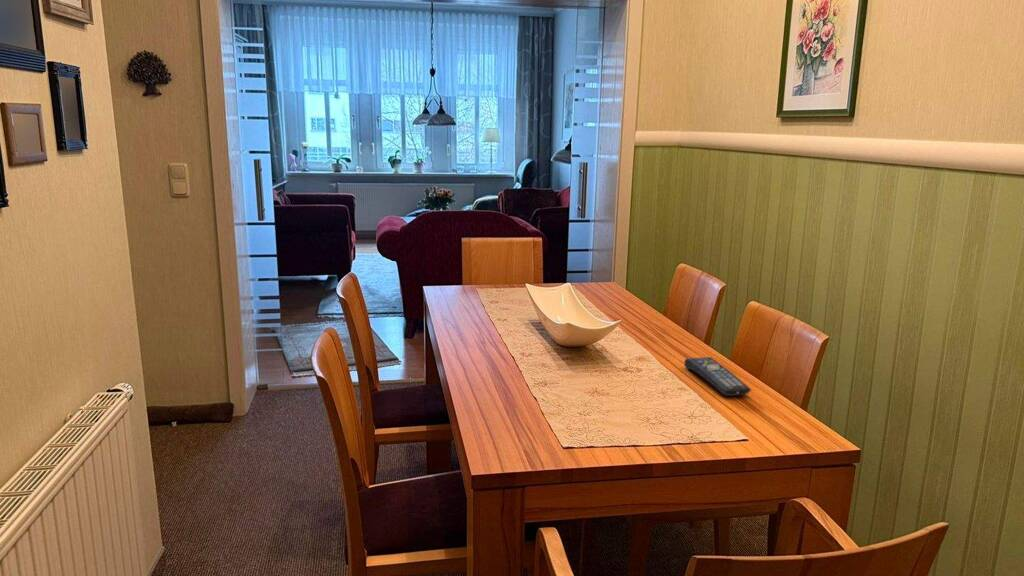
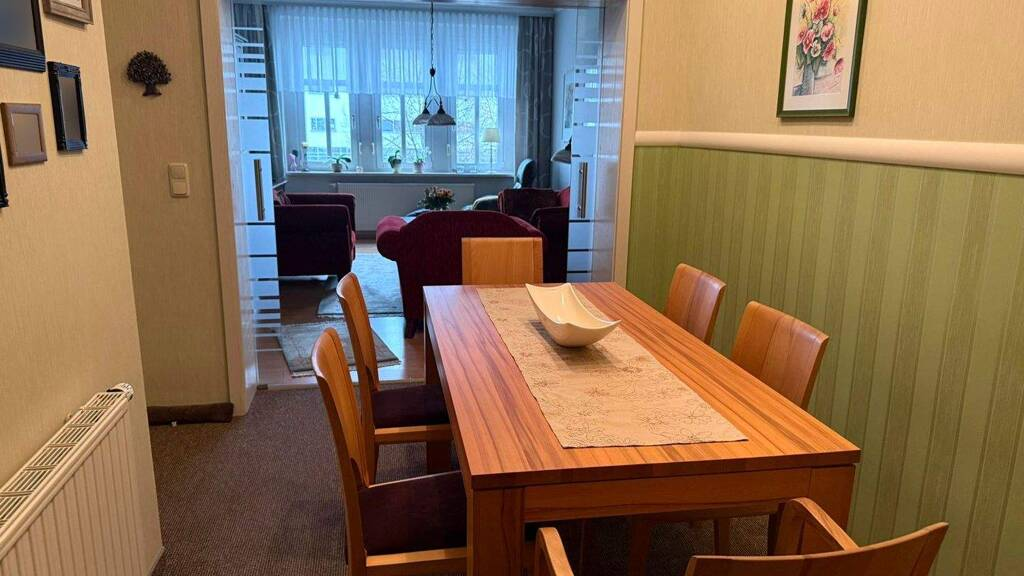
- remote control (715, 374)
